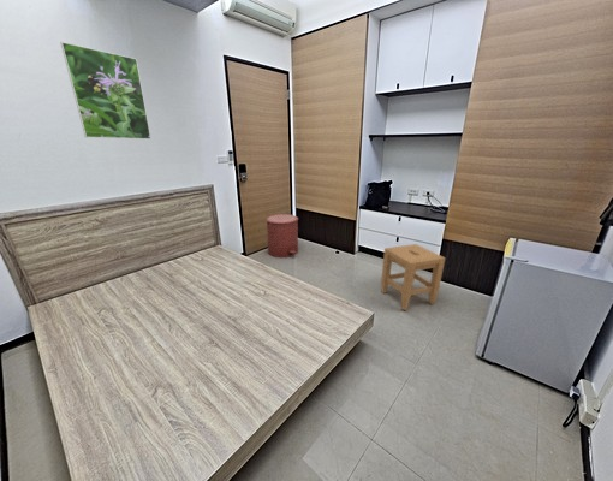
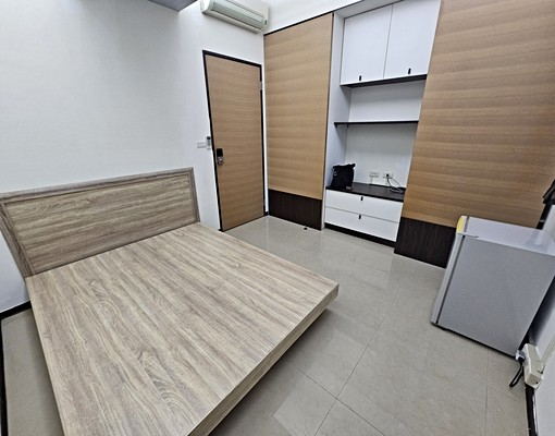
- trash can (282, 234)
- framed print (111, 96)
- stool (410, 275)
